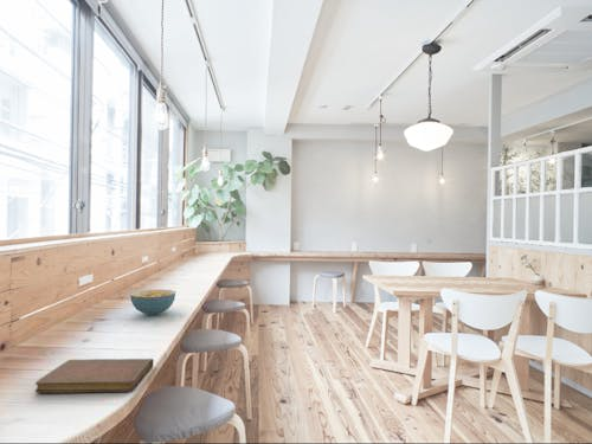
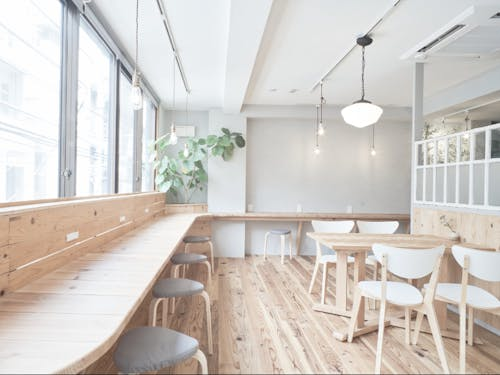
- notebook (98, 373)
- cereal bowl (153, 303)
